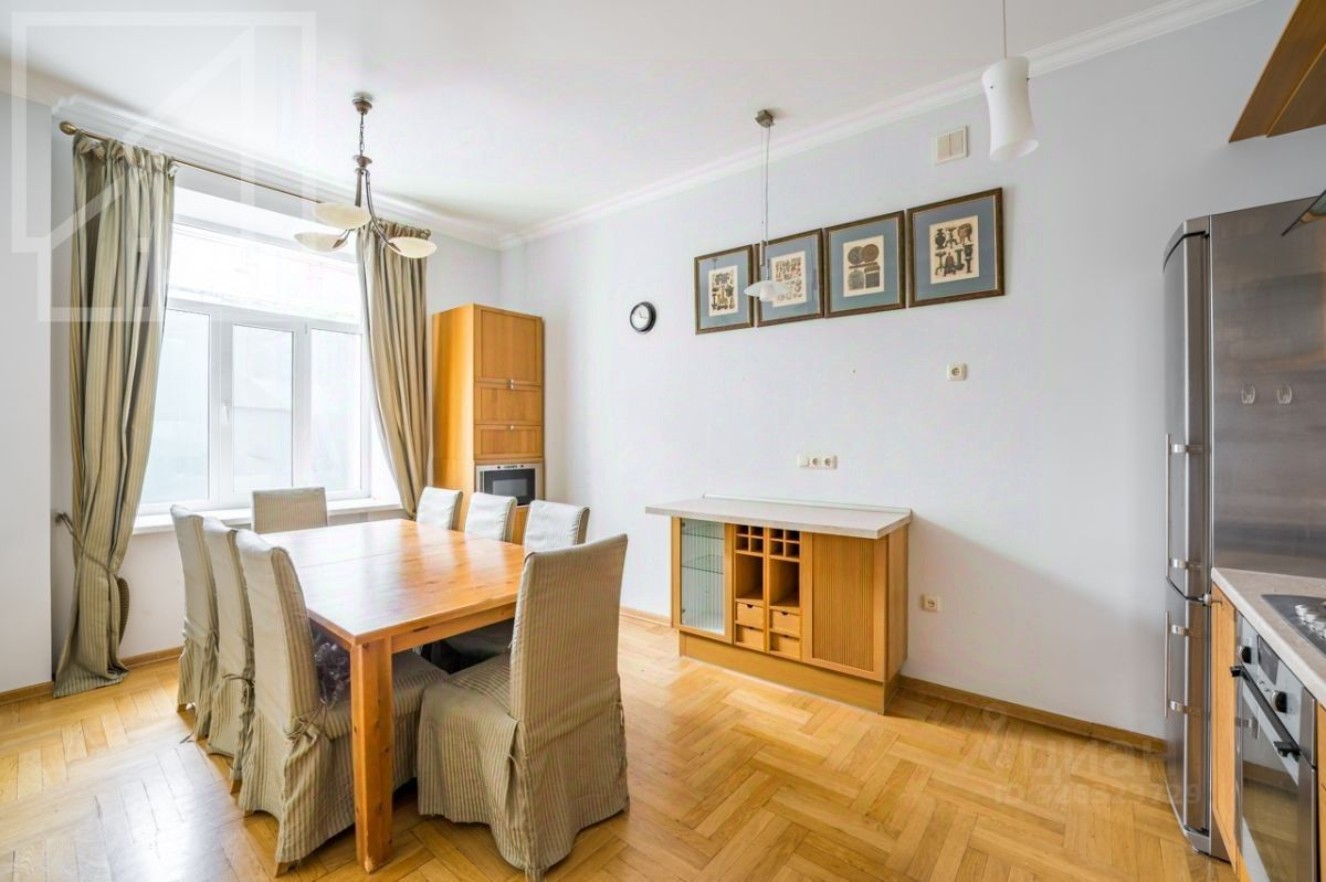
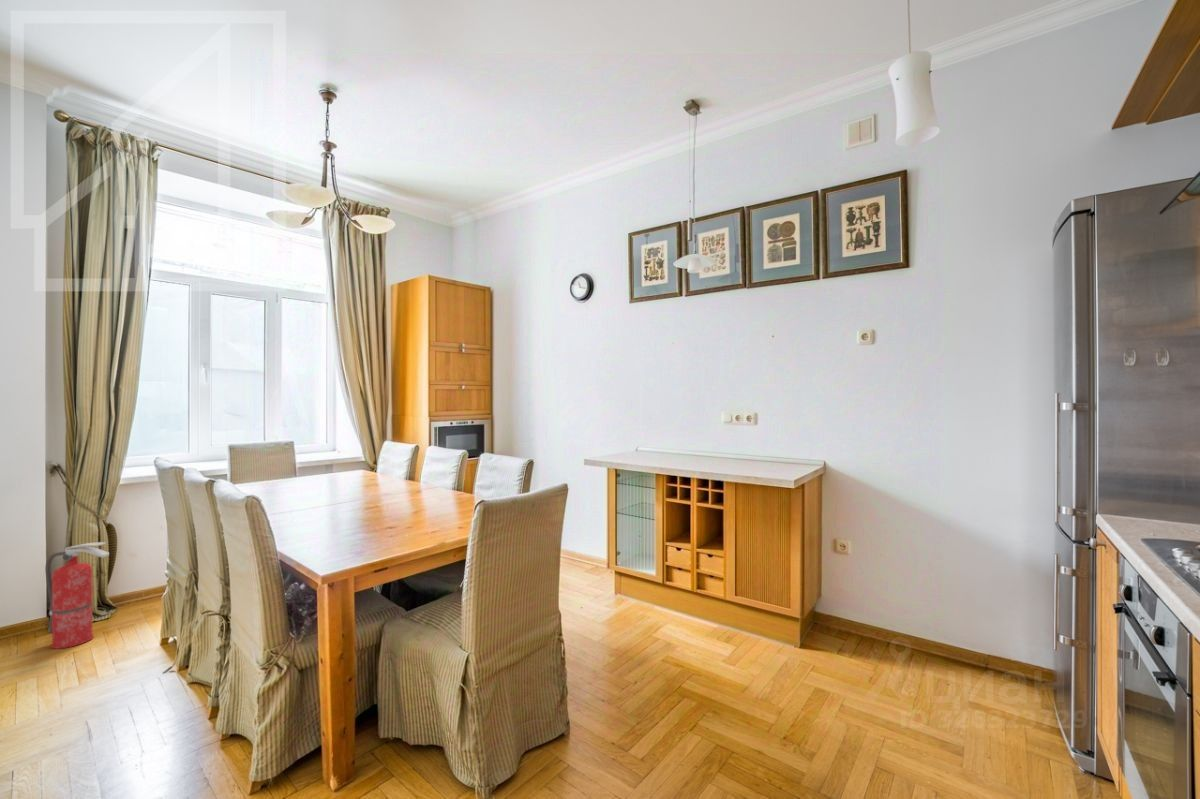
+ fire extinguisher (77, 592)
